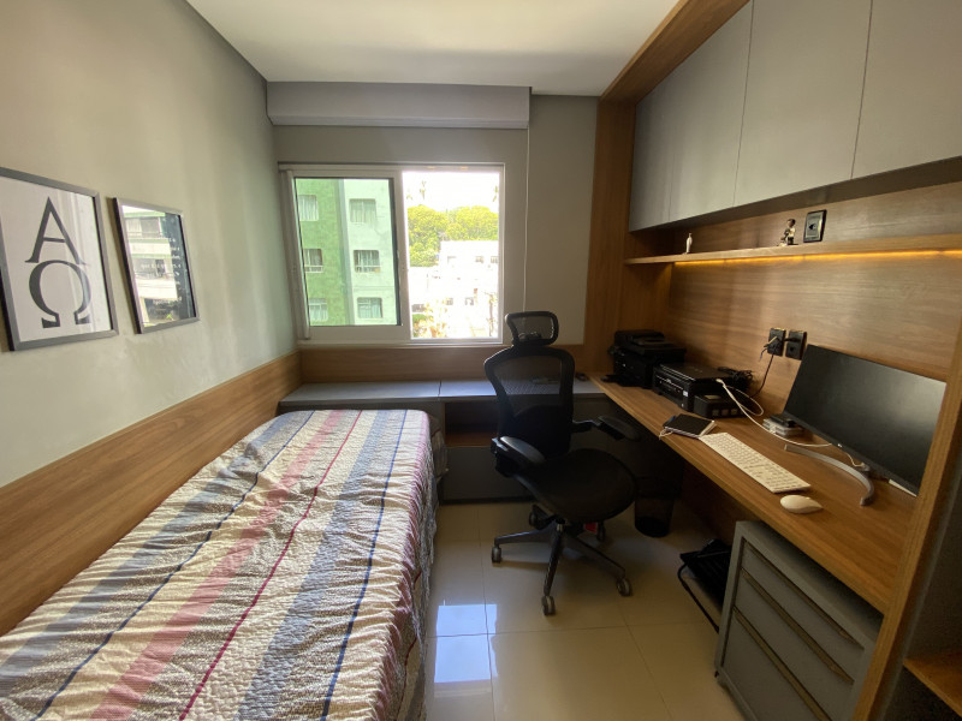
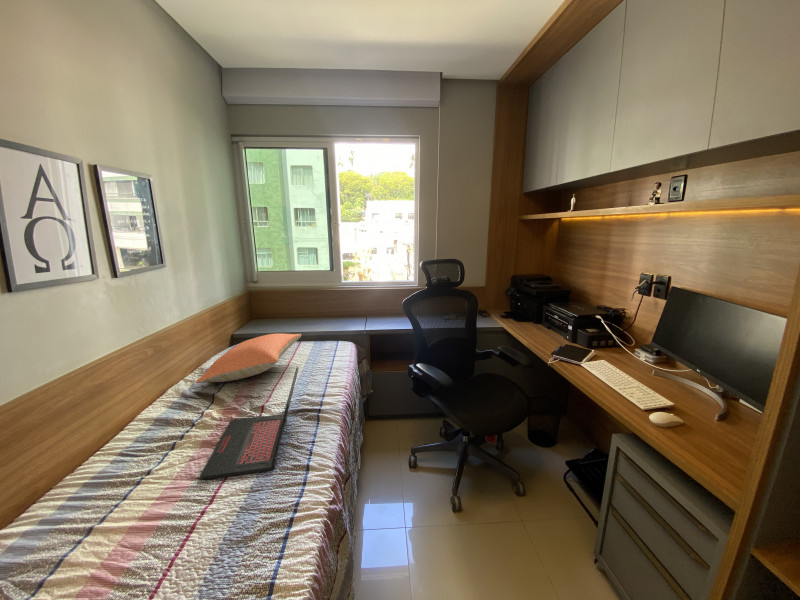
+ laptop (256, 417)
+ pillow (254, 356)
